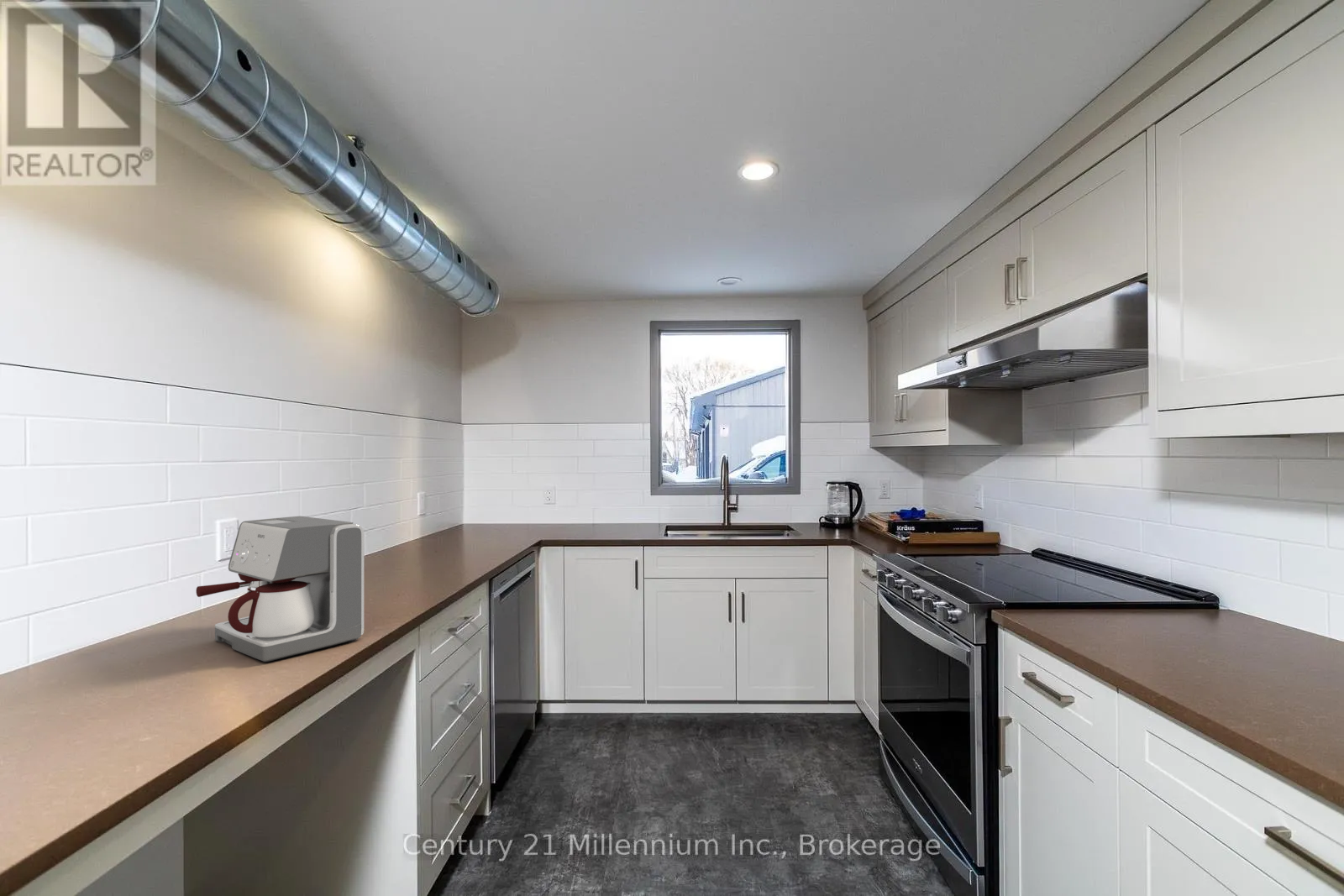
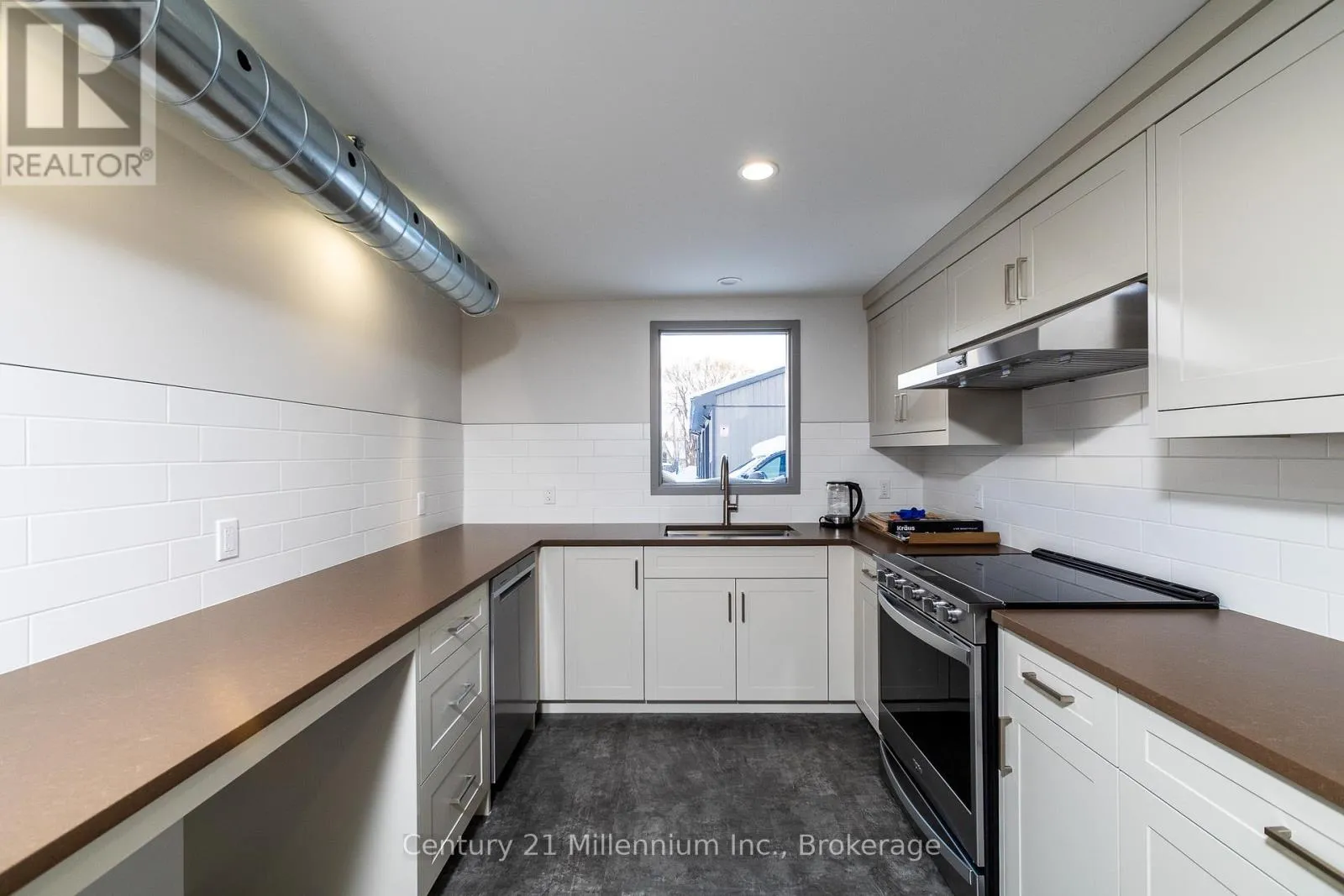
- coffee maker (291, 579)
